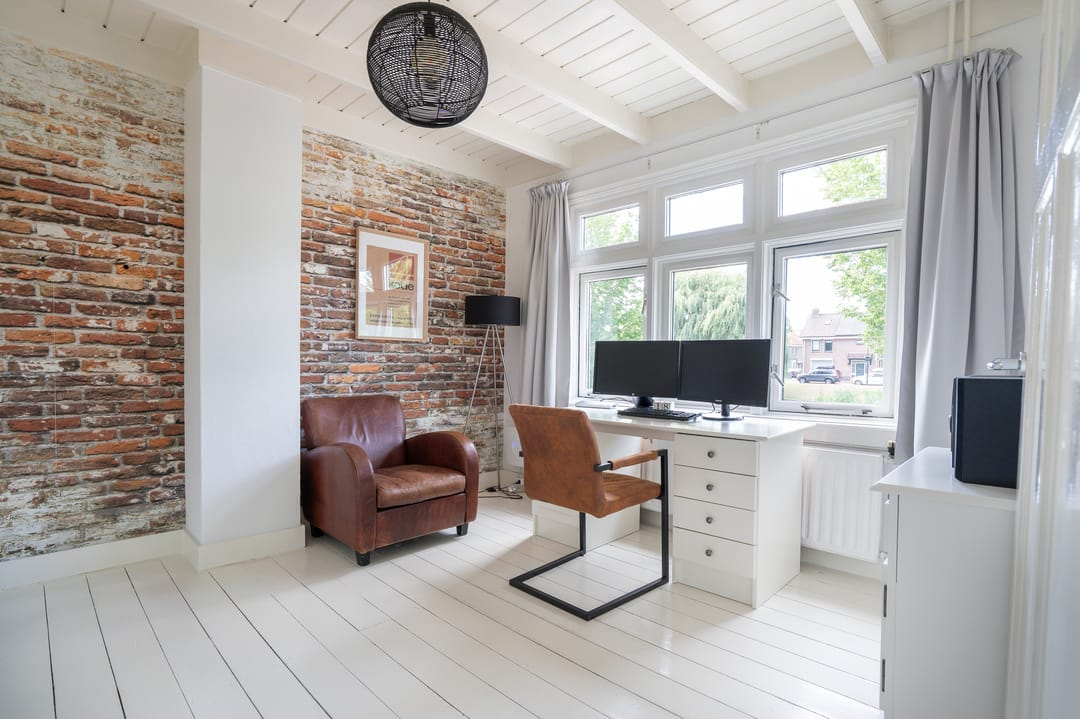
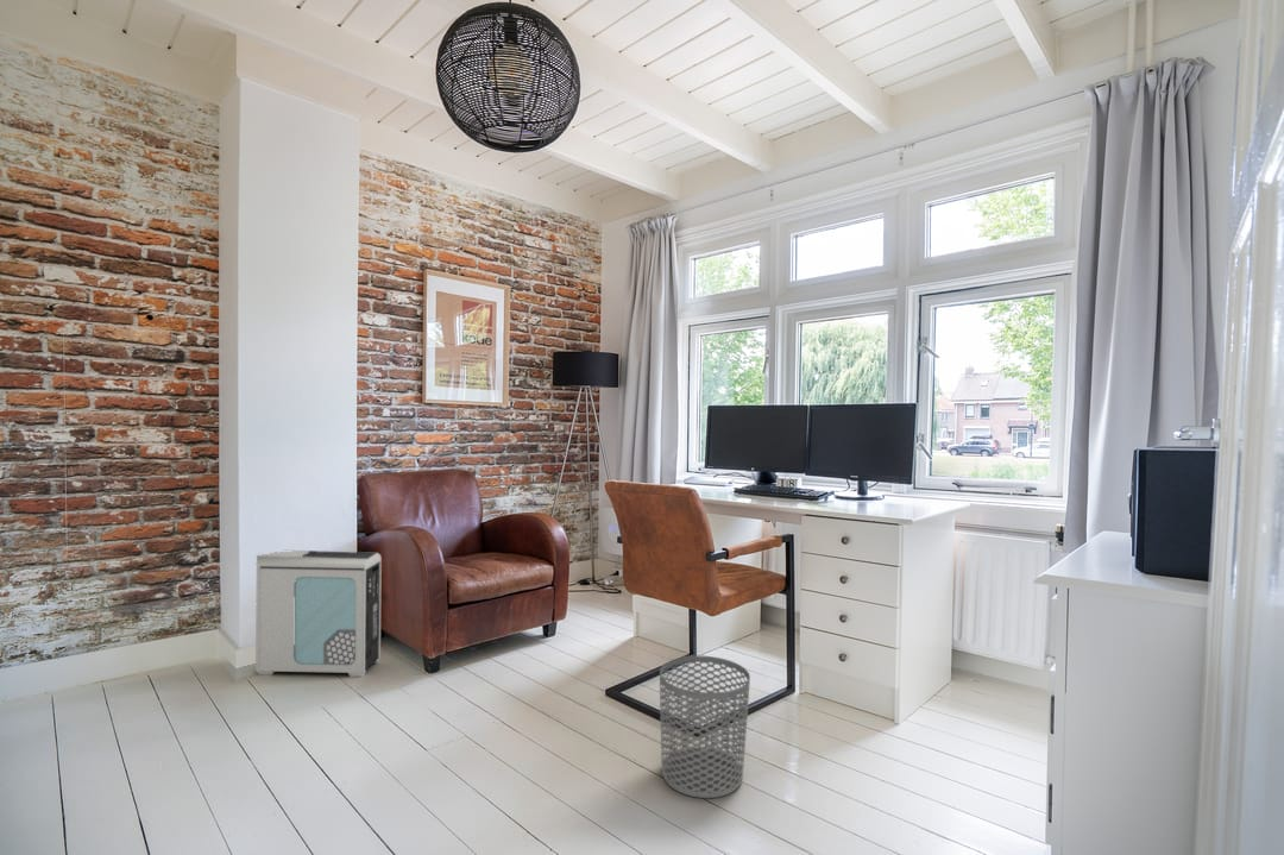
+ air purifier (320, 610)
+ waste bin (704, 723)
